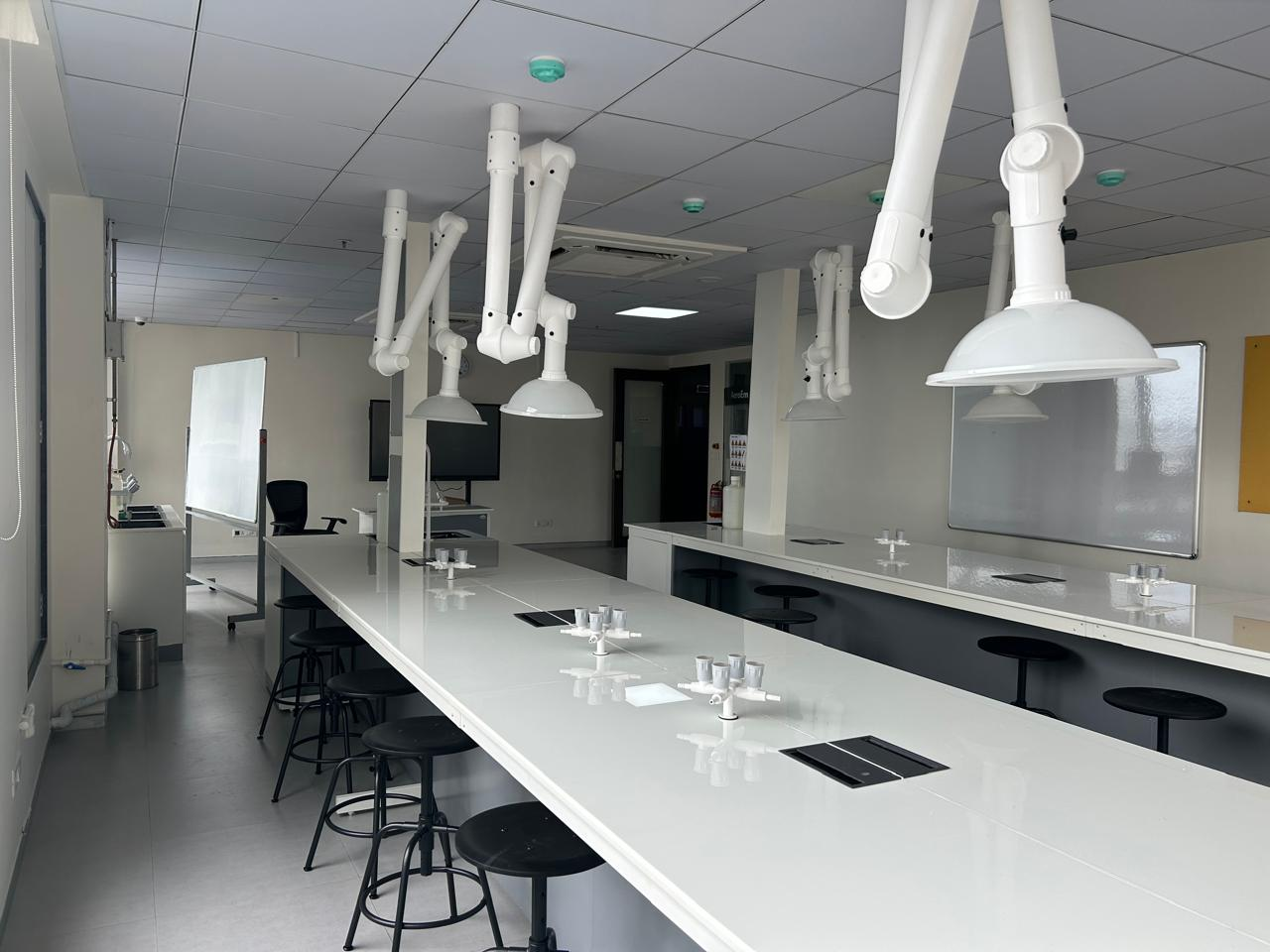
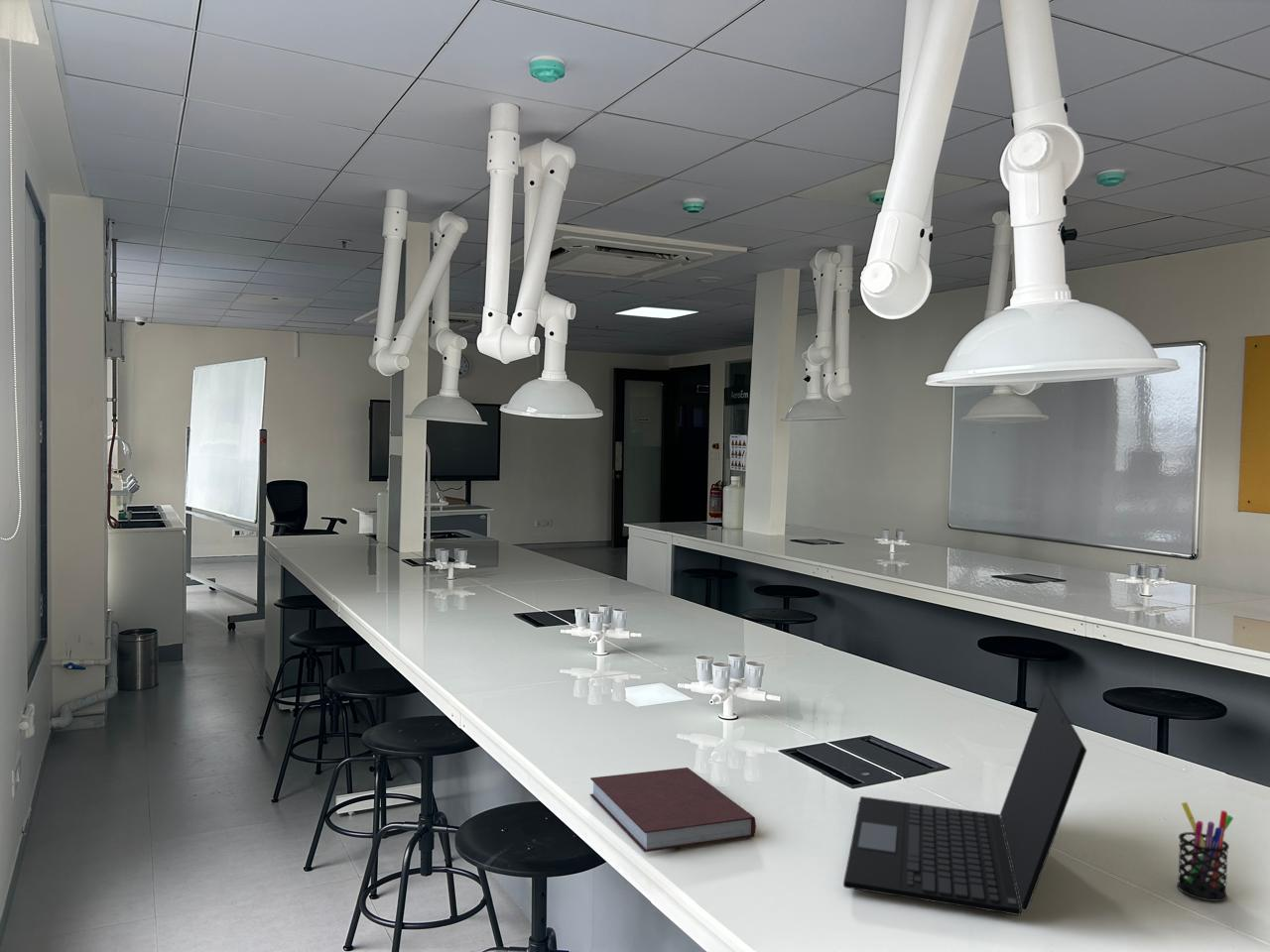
+ pen holder (1209, 848)
+ laptop (954, 808)
+ notebook (668, 805)
